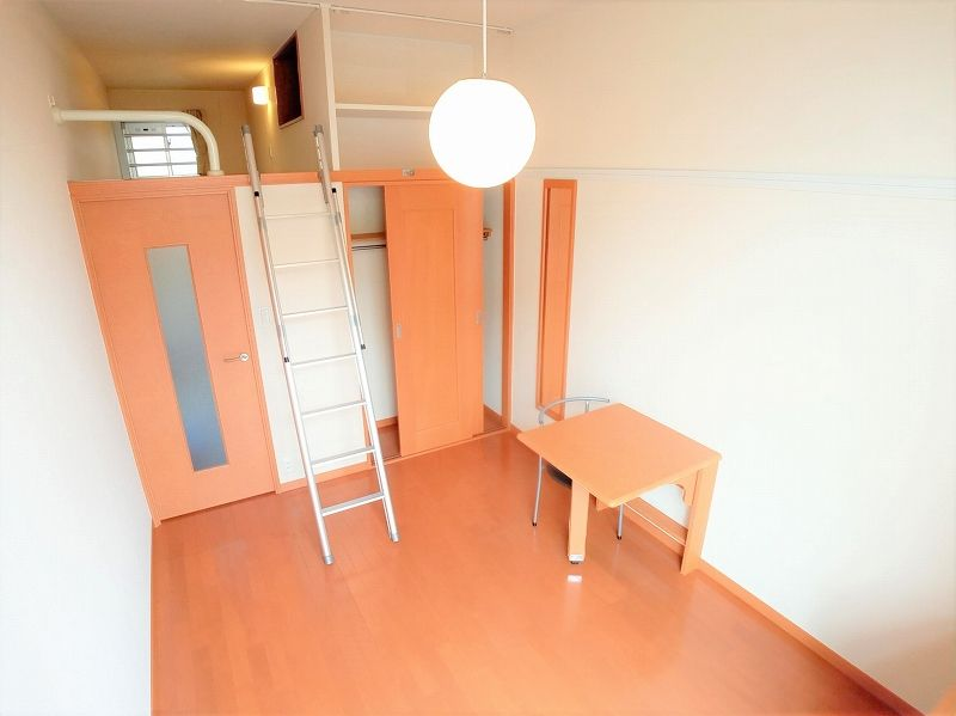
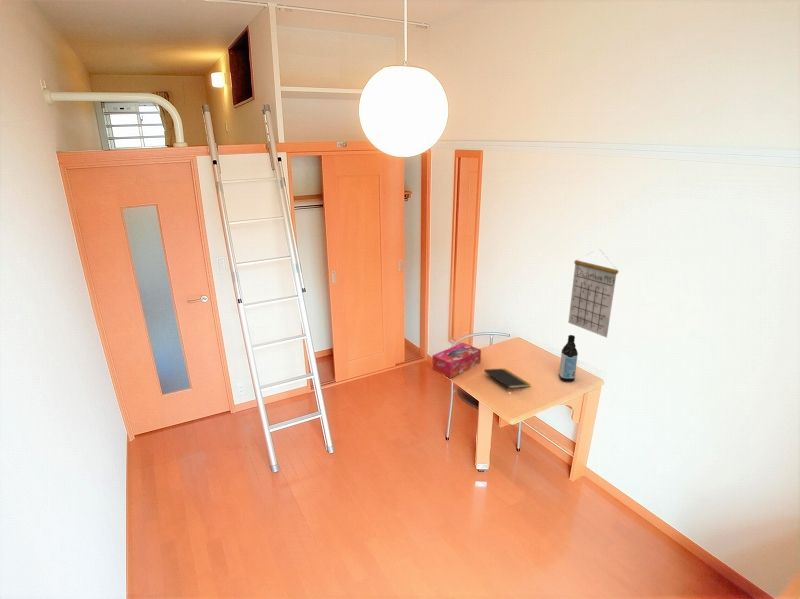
+ calendar (592, 290)
+ water bottle (569, 357)
+ tissue box (456, 359)
+ notepad (506, 377)
